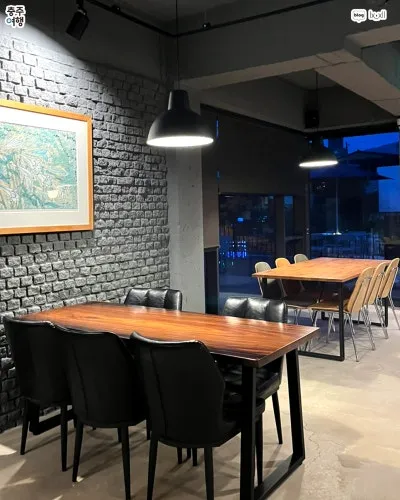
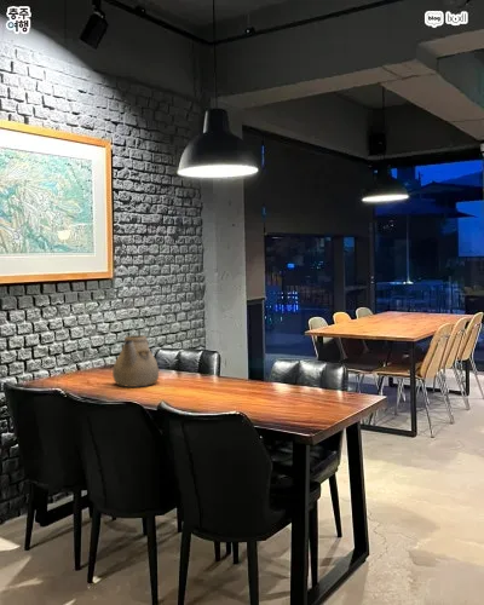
+ teapot (134, 359)
